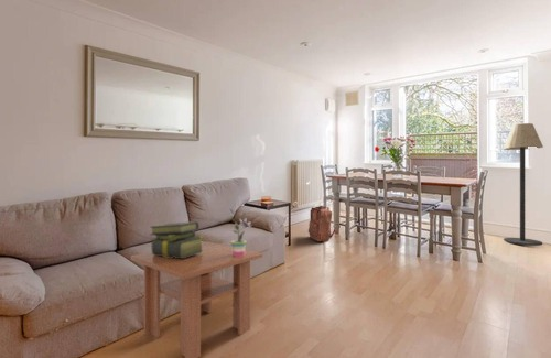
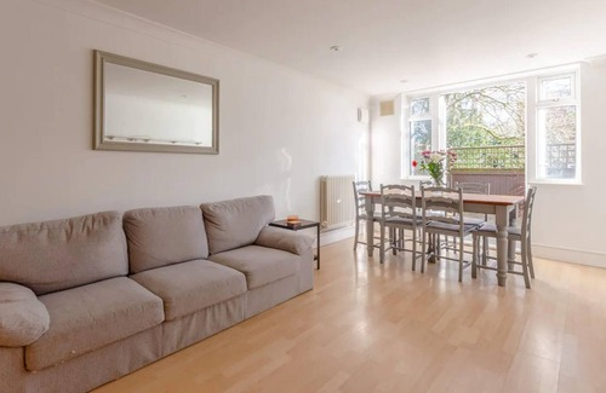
- stack of books (175, 238)
- potted plant (240, 229)
- coffee table (197, 293)
- floor lamp (522, 183)
- backpack (321, 221)
